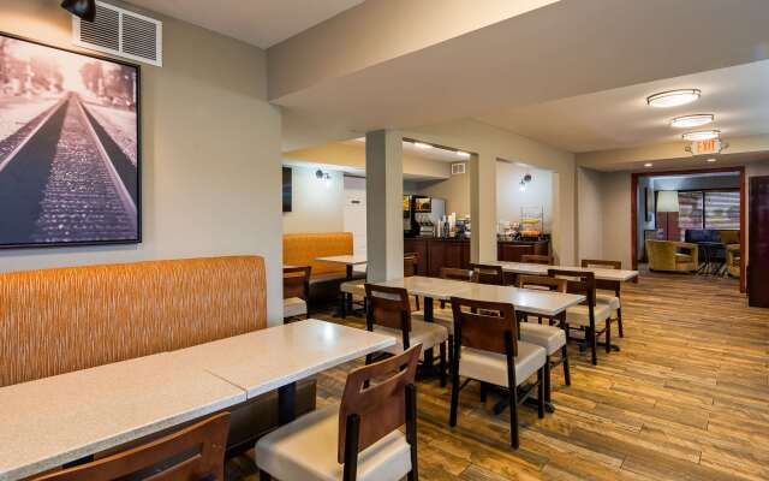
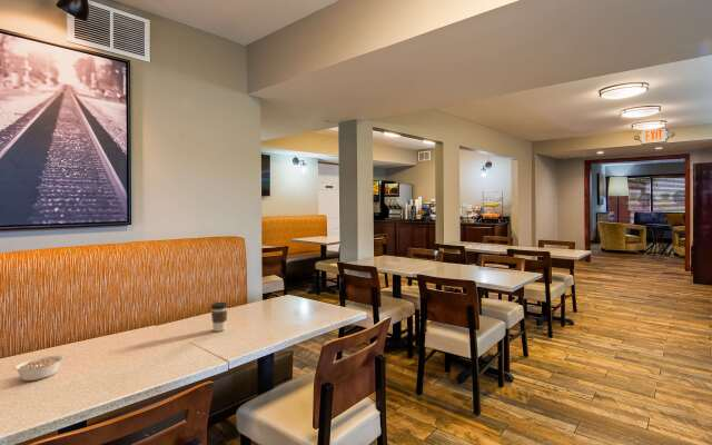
+ legume (41, 366)
+ coffee cup (219, 316)
